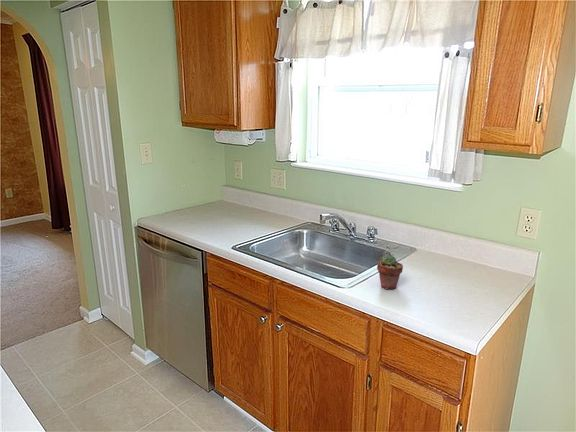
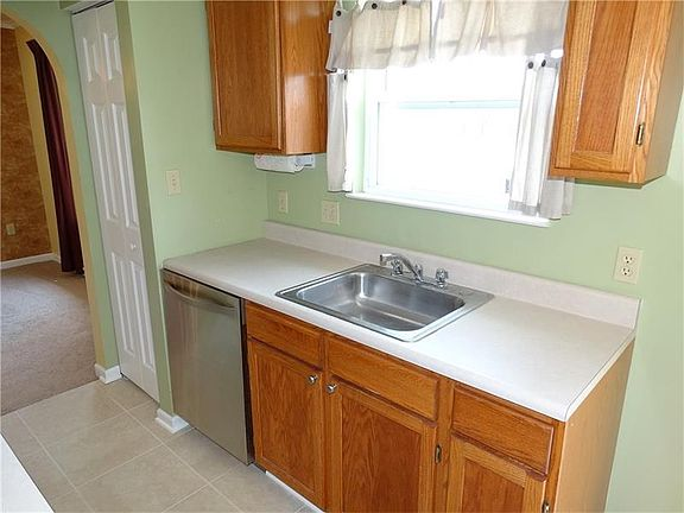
- potted succulent (389, 270)
